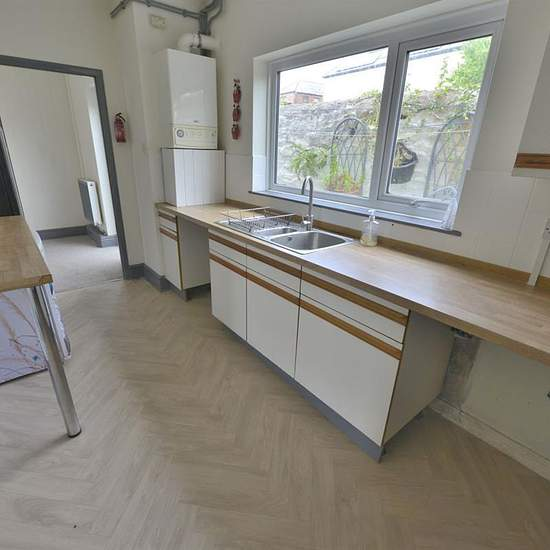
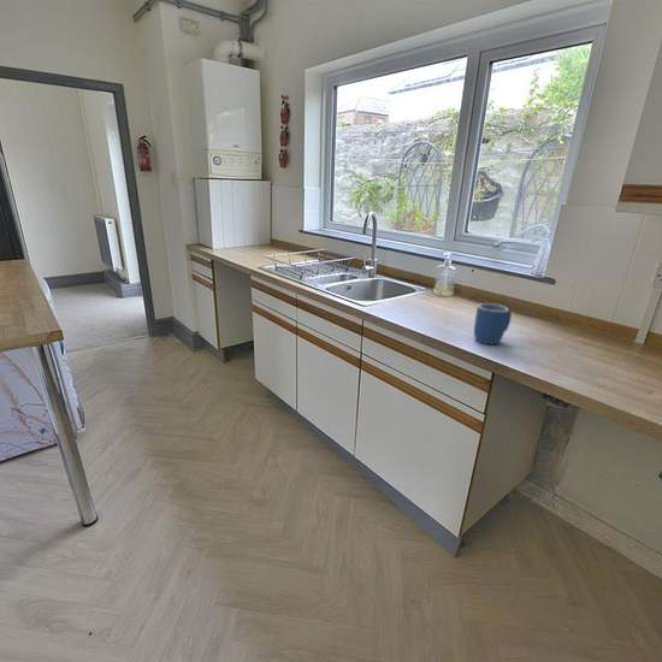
+ mug (492, 324)
